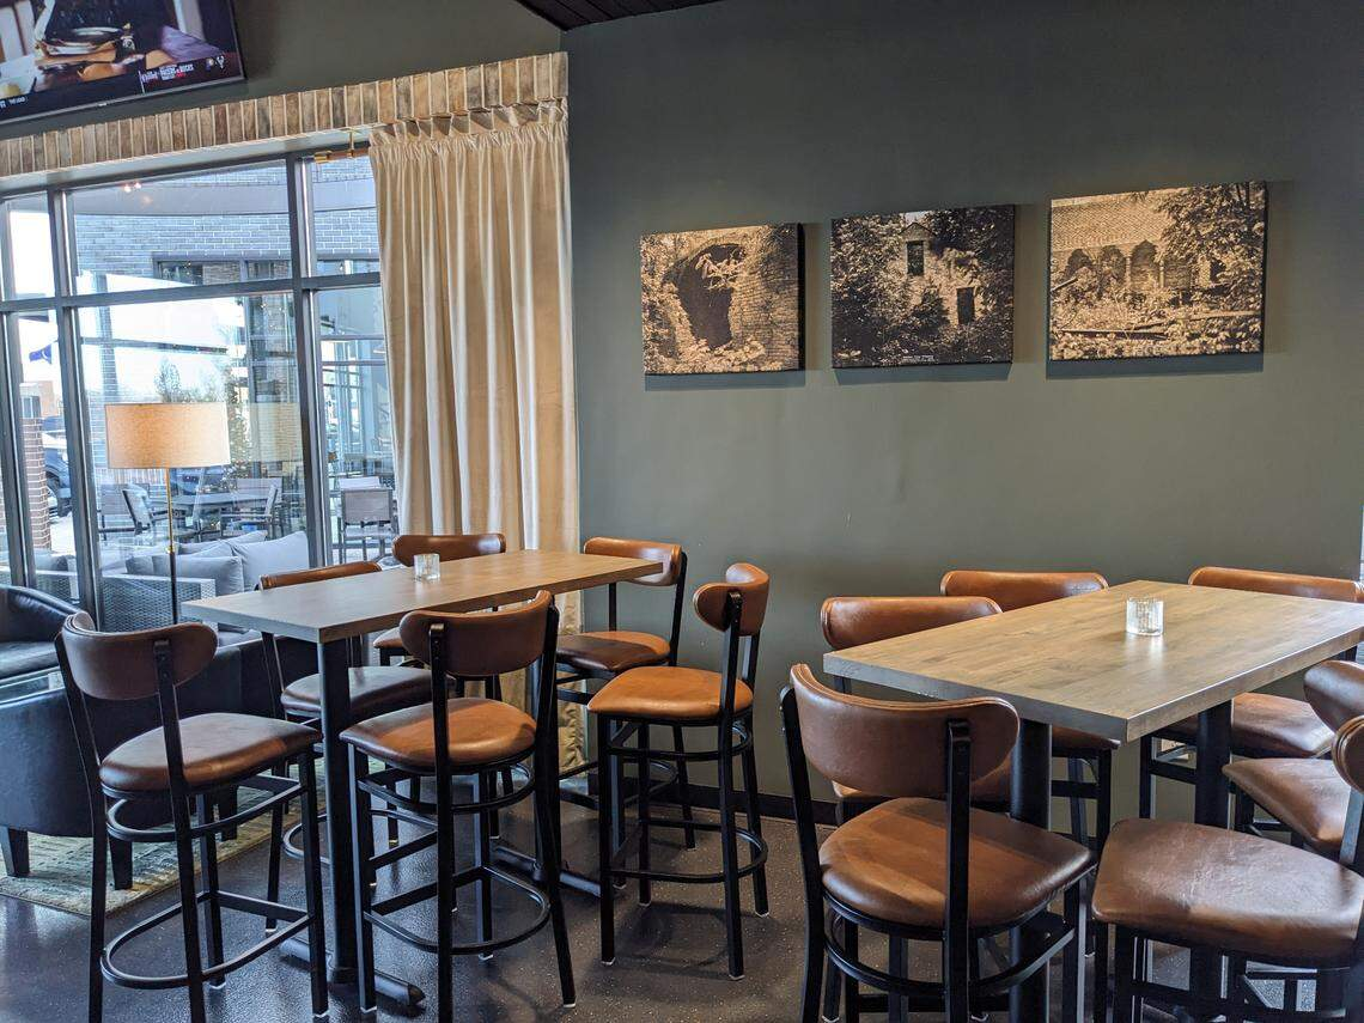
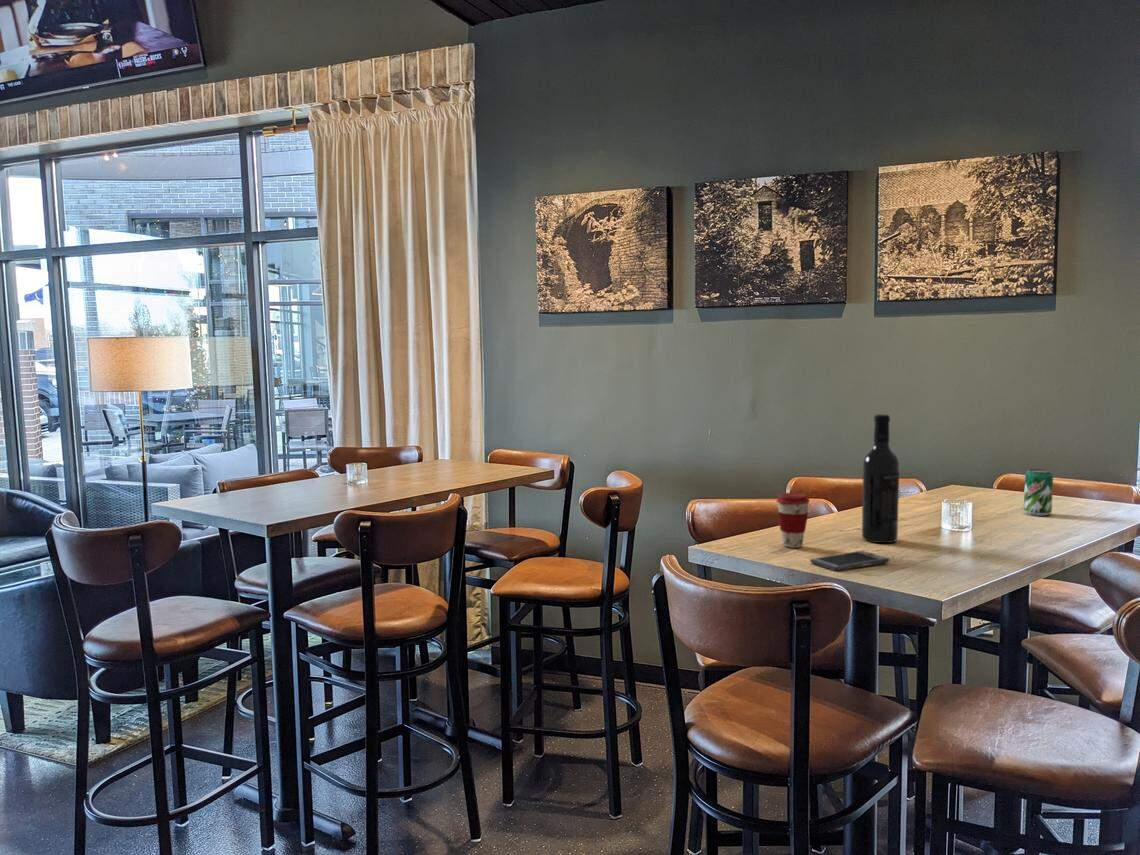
+ beverage can (1038, 492)
+ coffee cup (792, 520)
+ smartphone (849, 560)
+ wine bottle (880, 477)
